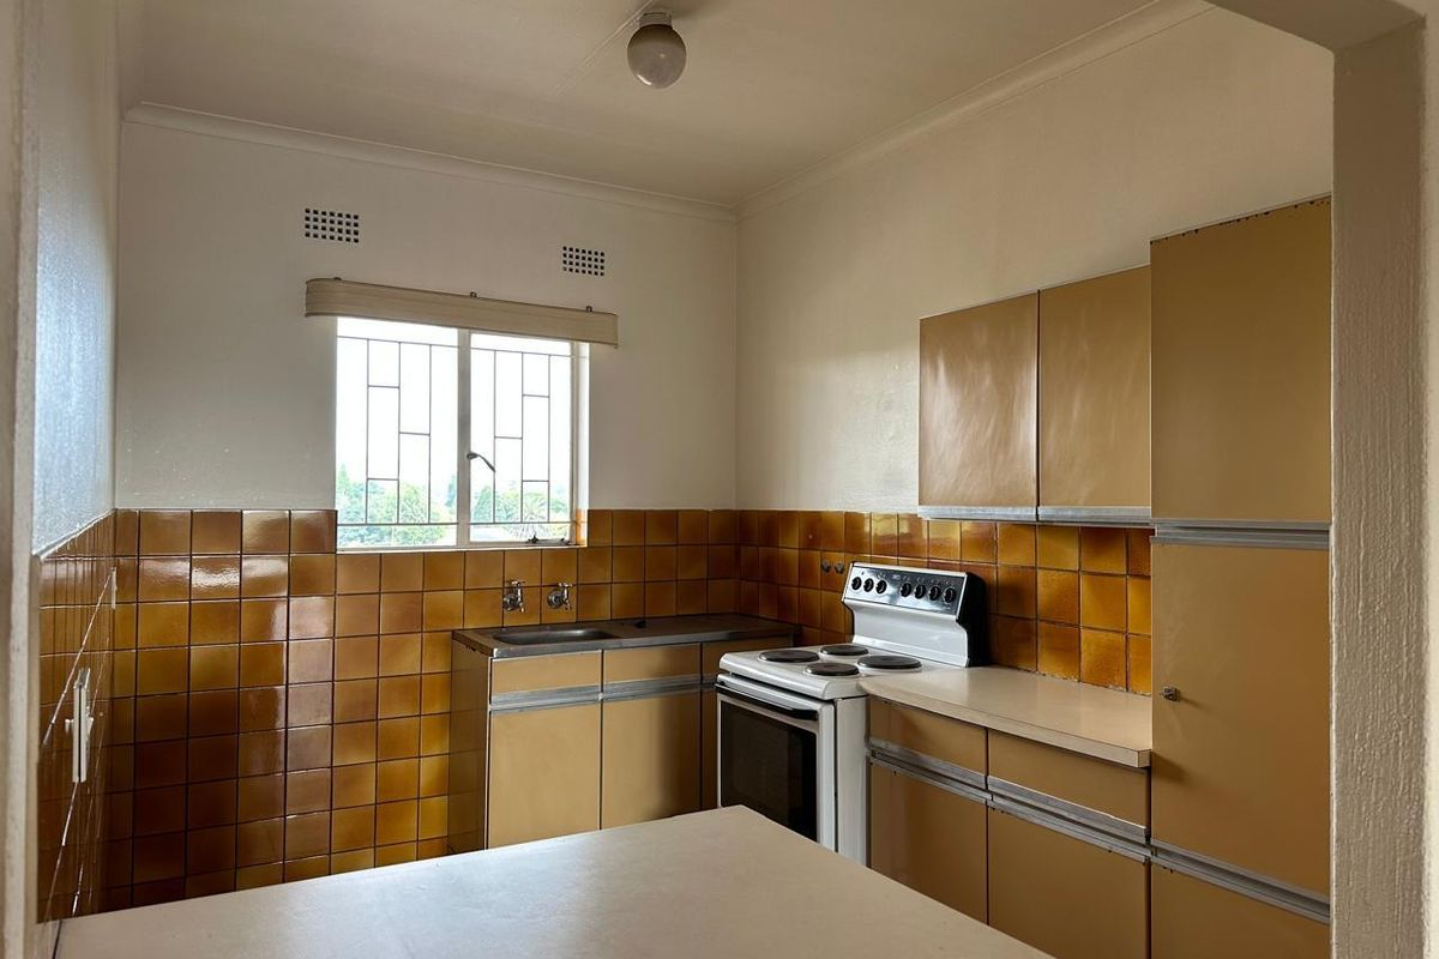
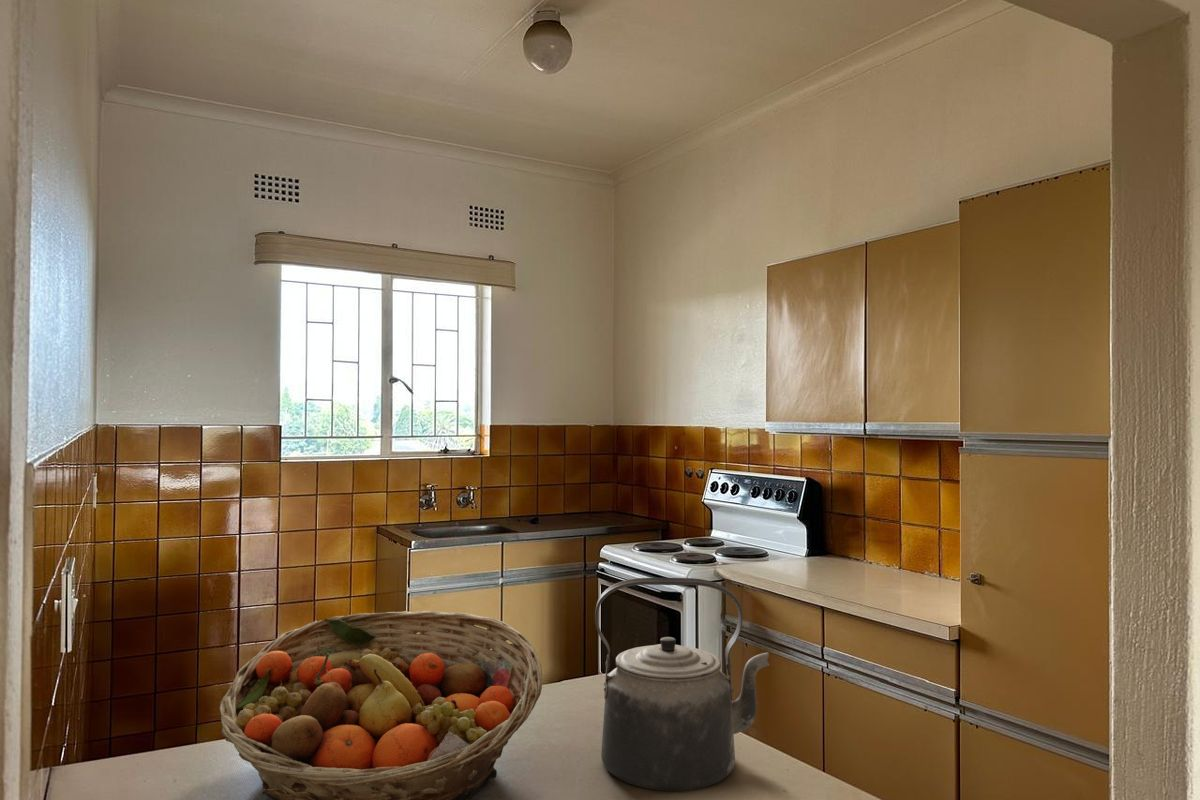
+ kettle (681, 670)
+ fruit basket (385, 704)
